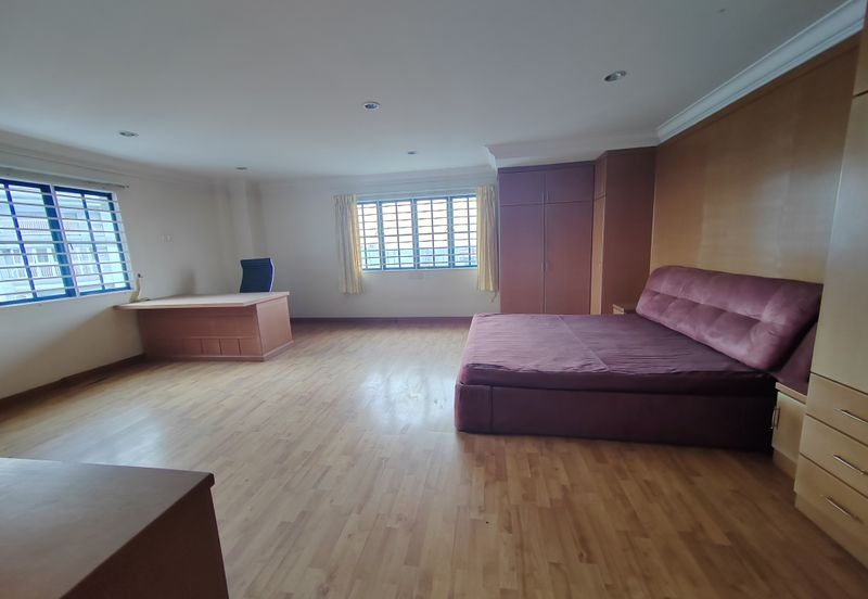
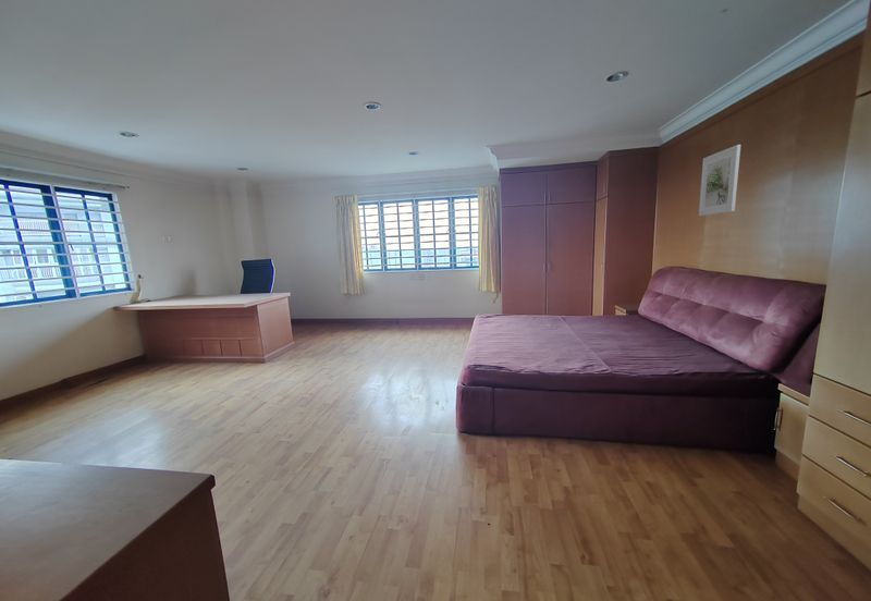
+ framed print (717, 183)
